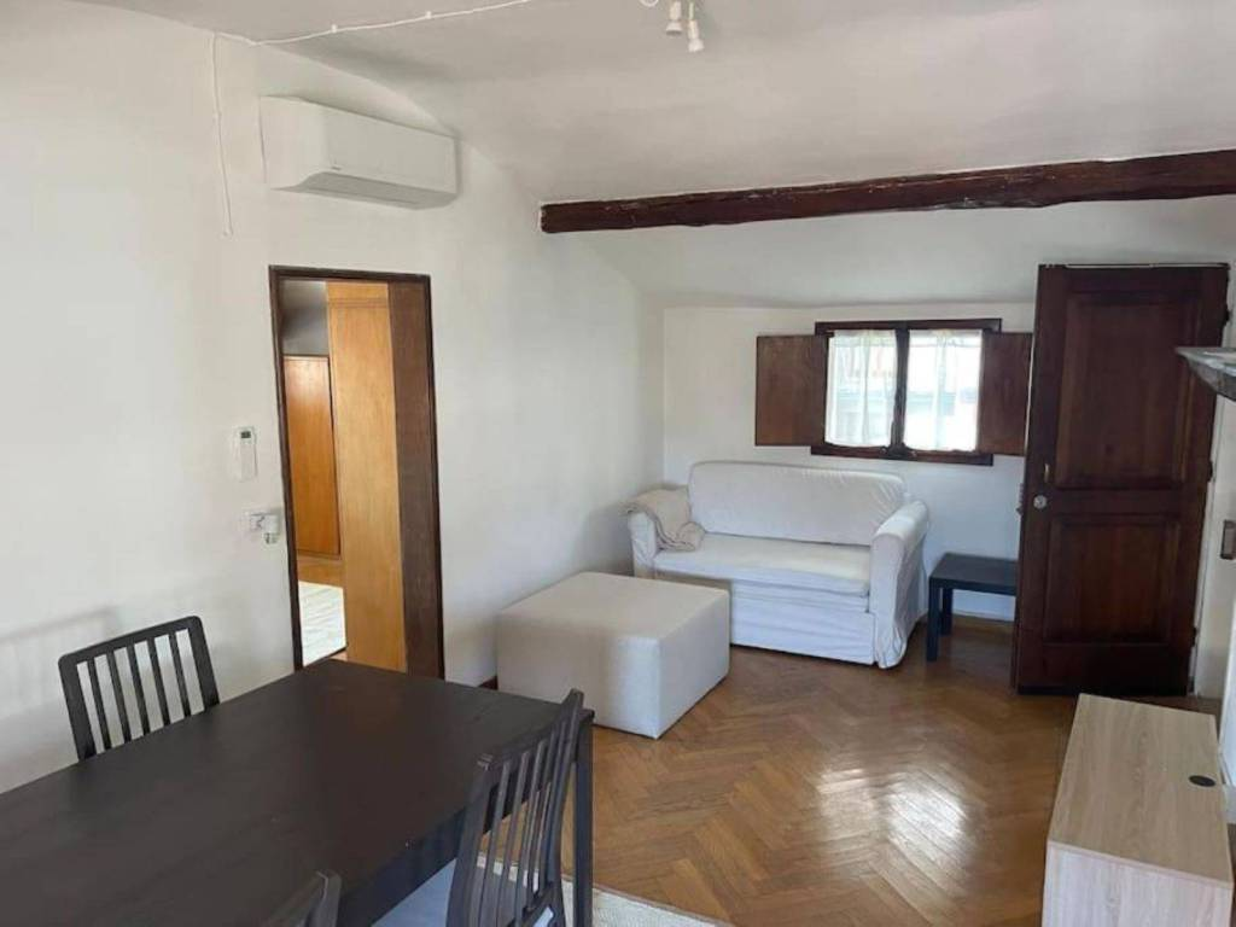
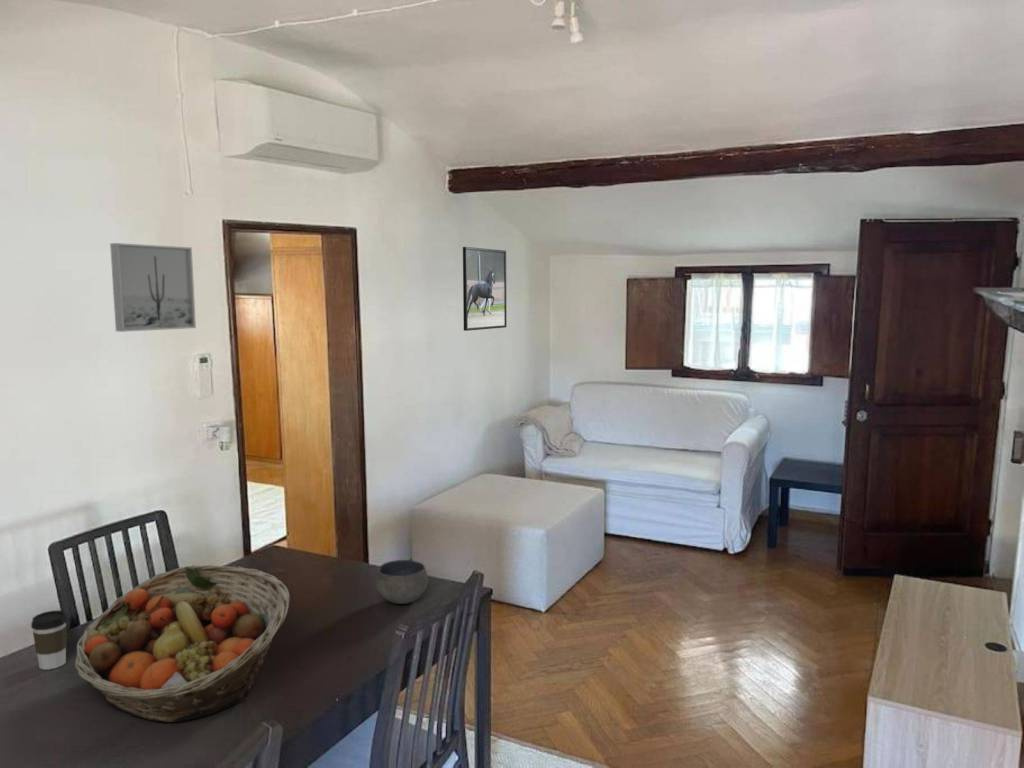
+ bowl (402, 583)
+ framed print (485, 289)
+ coffee cup (50, 640)
+ wall art (155, 287)
+ fruit basket (186, 638)
